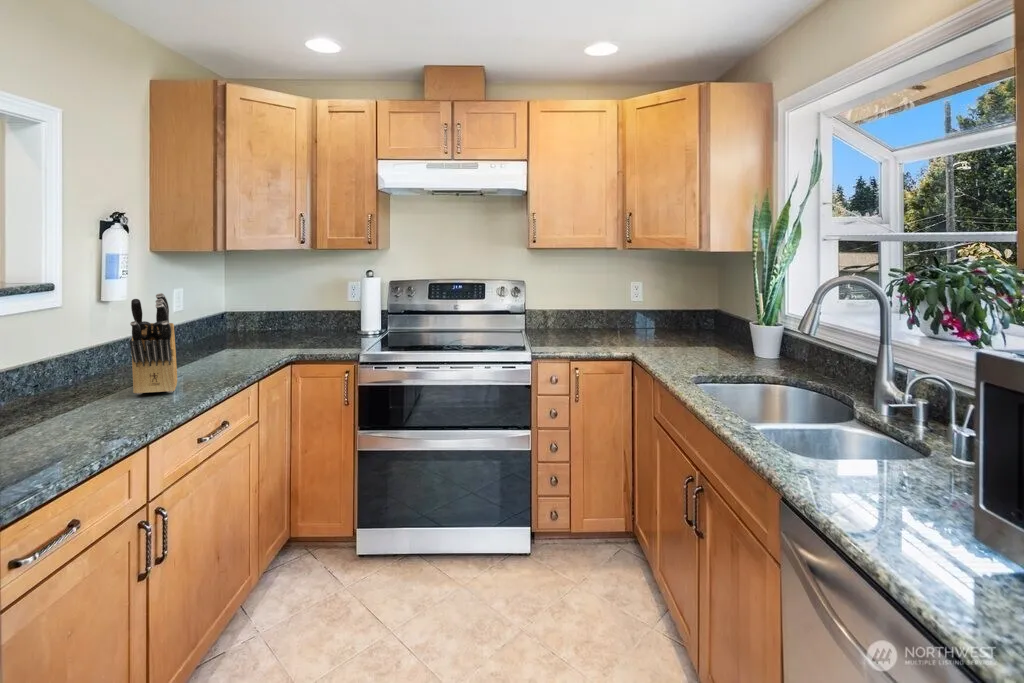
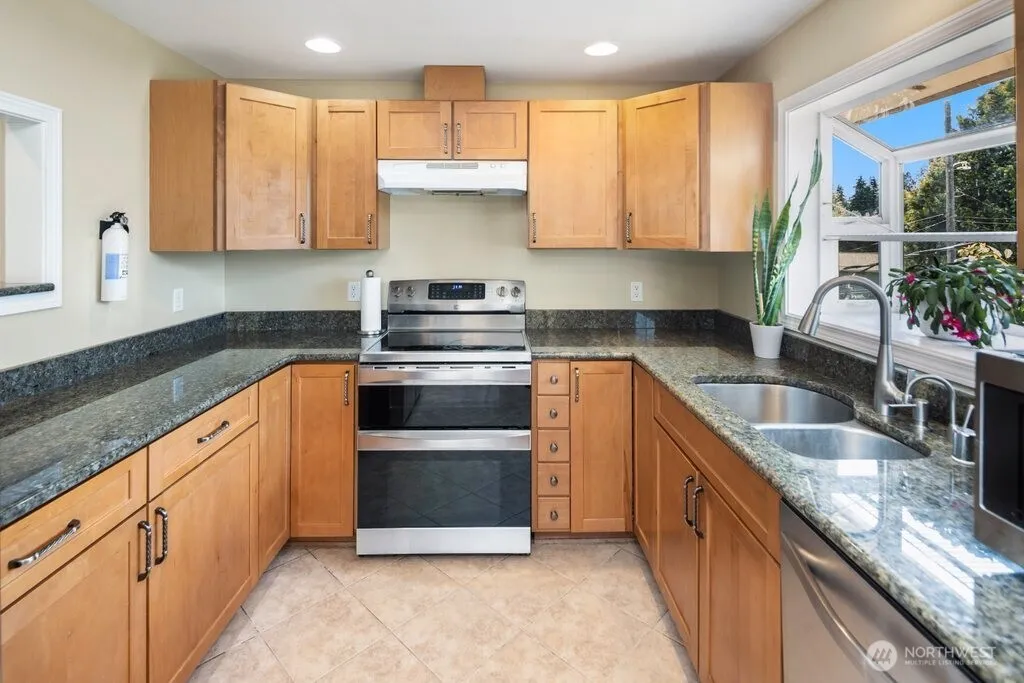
- knife block (154, 342)
